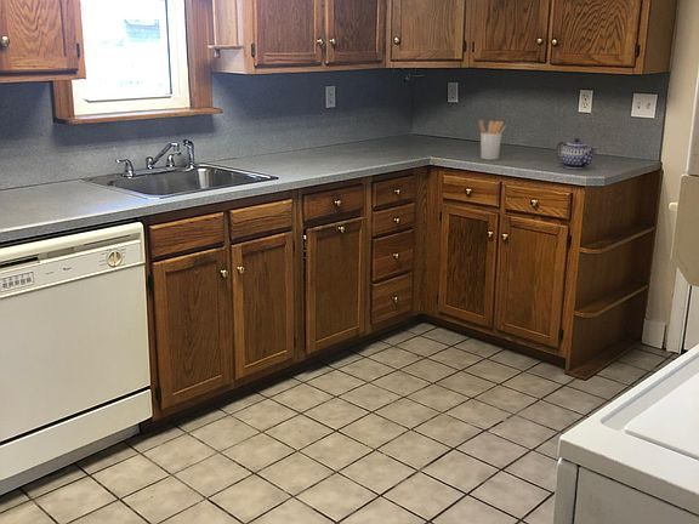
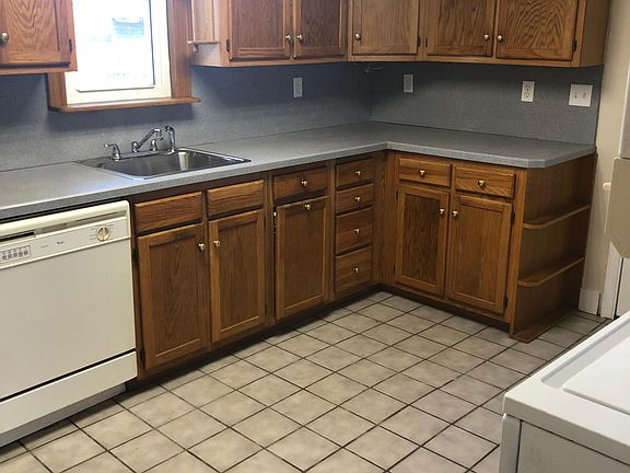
- utensil holder (491, 138)
- teapot (575, 153)
